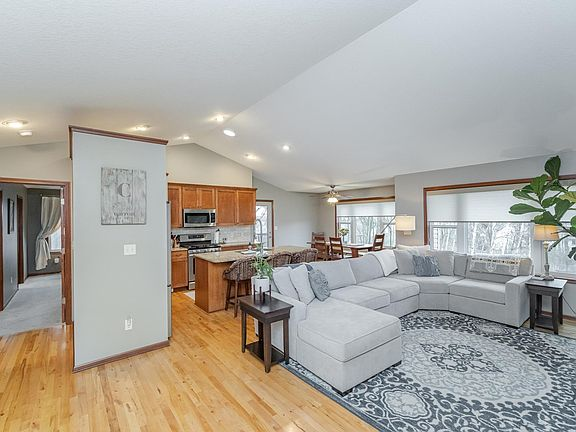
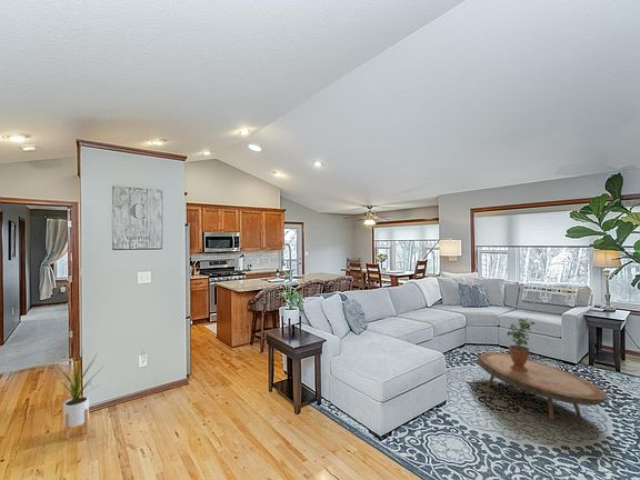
+ house plant (74, 391)
+ potted plant (520, 341)
+ coffee table (531, 386)
